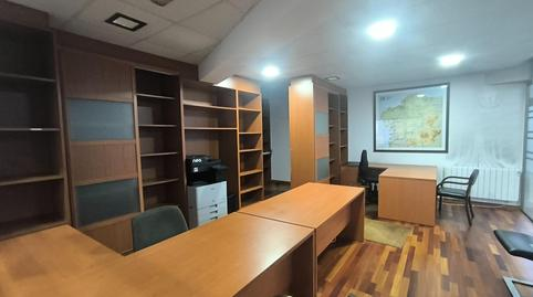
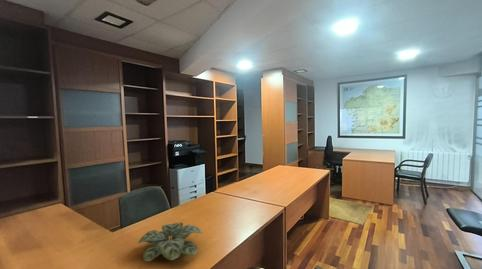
+ plant (169, 241)
